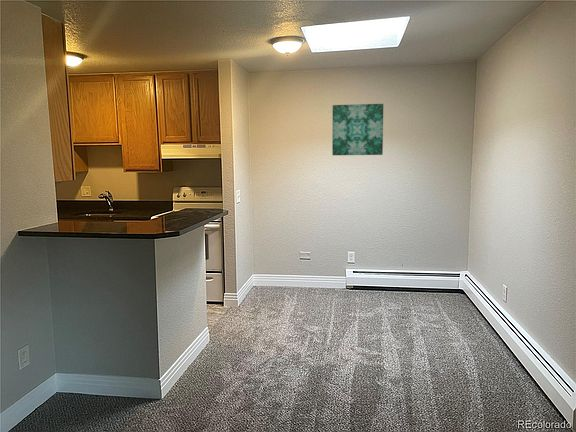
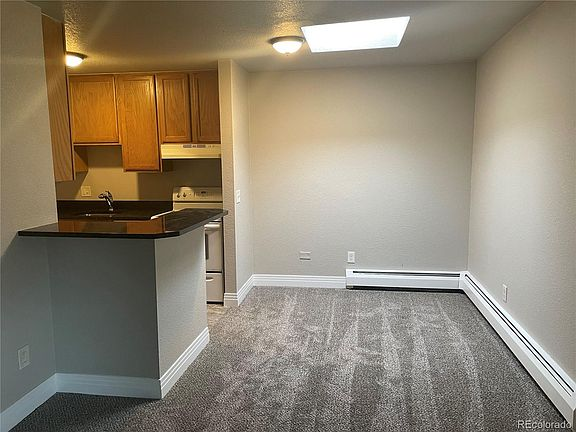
- wall art (357, 130)
